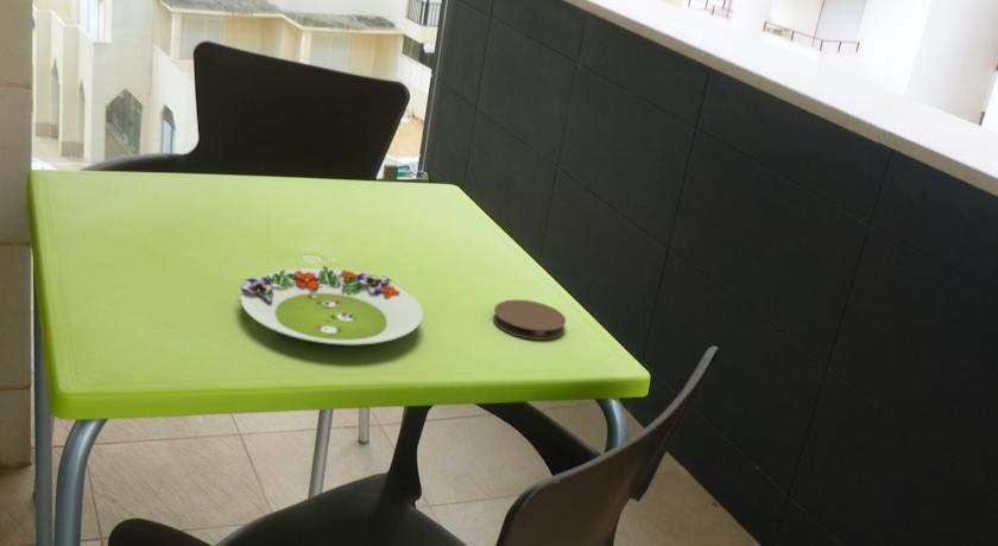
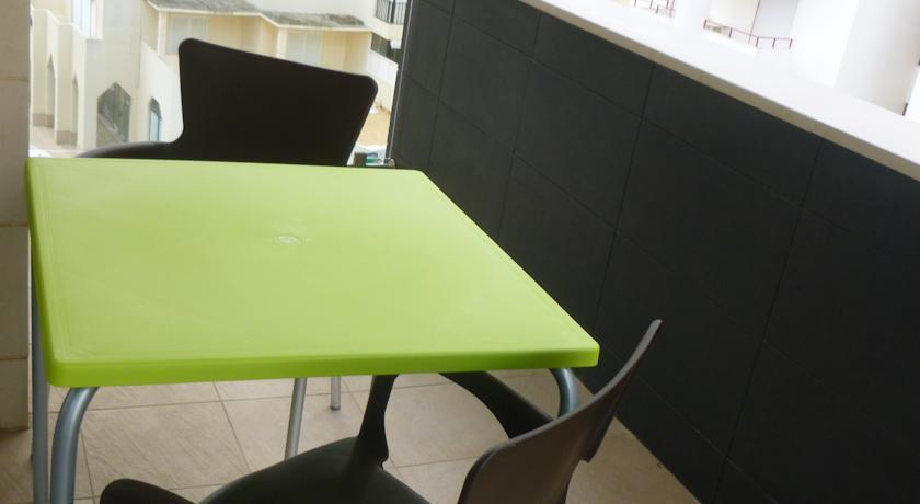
- coaster (529, 318)
- salad plate (331, 307)
